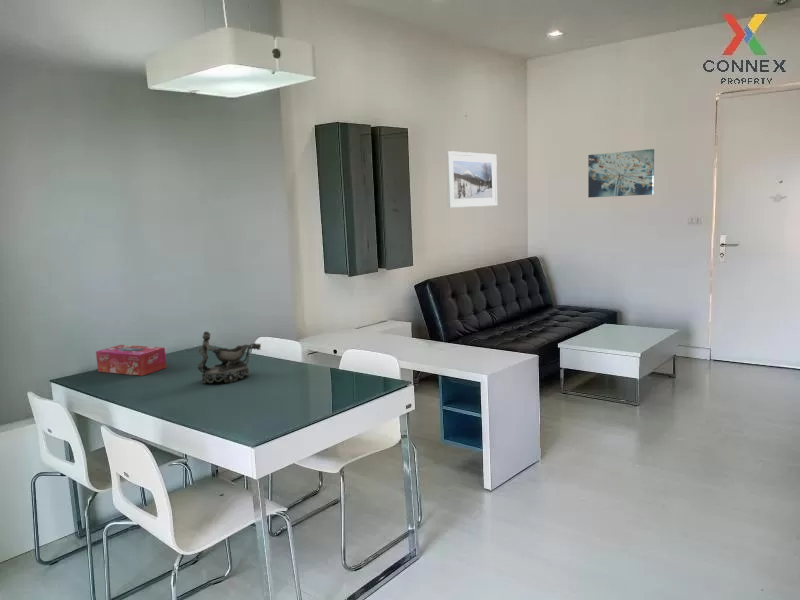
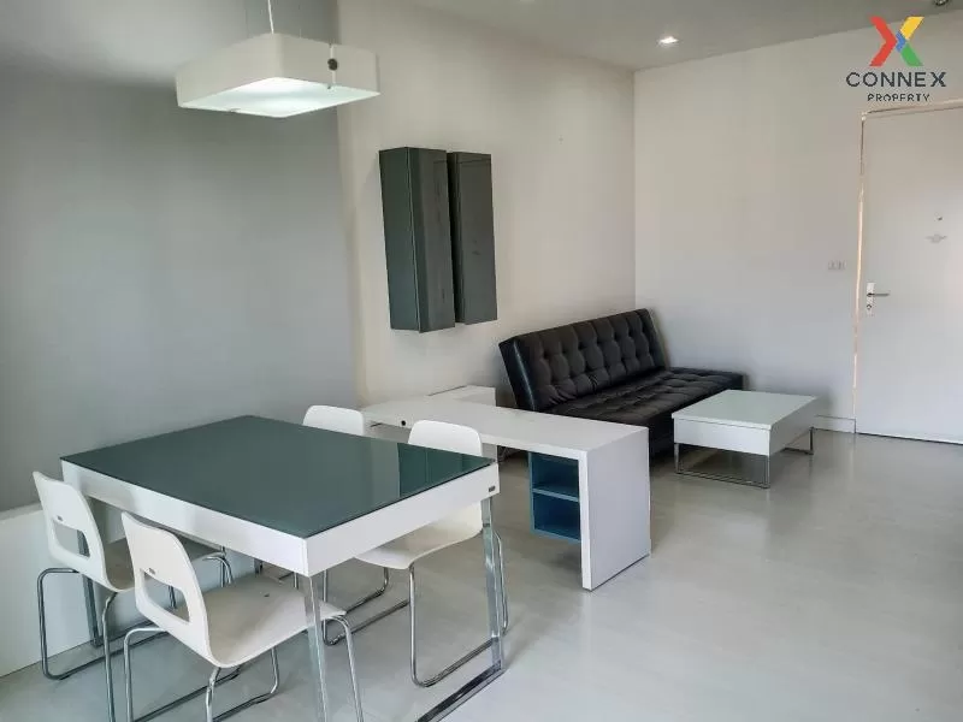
- decorative bowl (228, 353)
- wall art (620, 174)
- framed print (473, 180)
- tissue box (131, 359)
